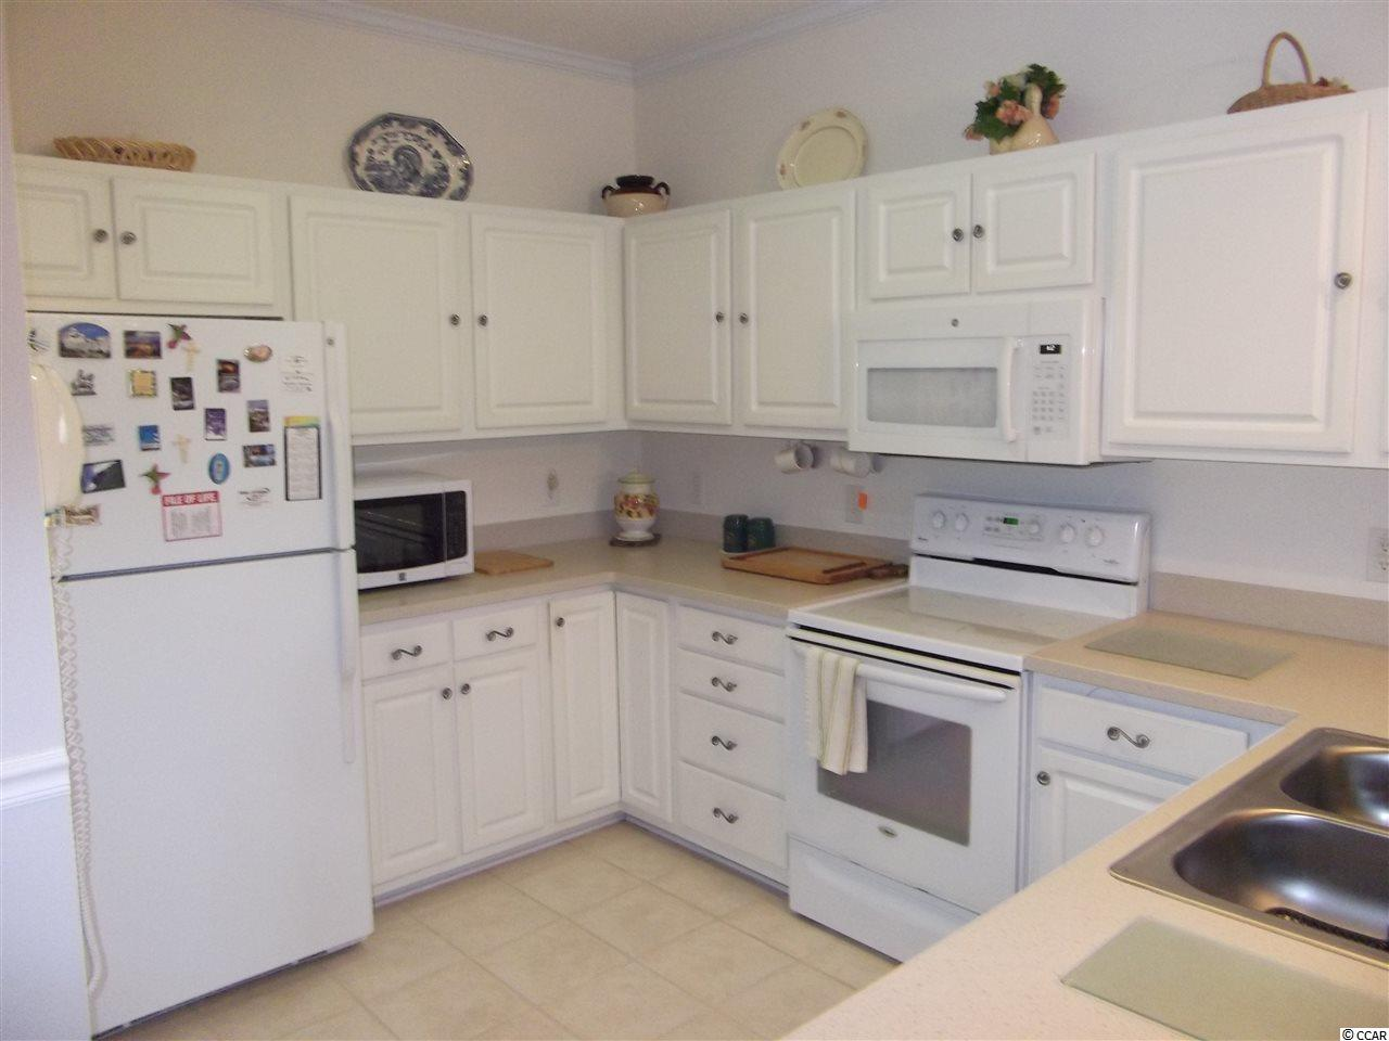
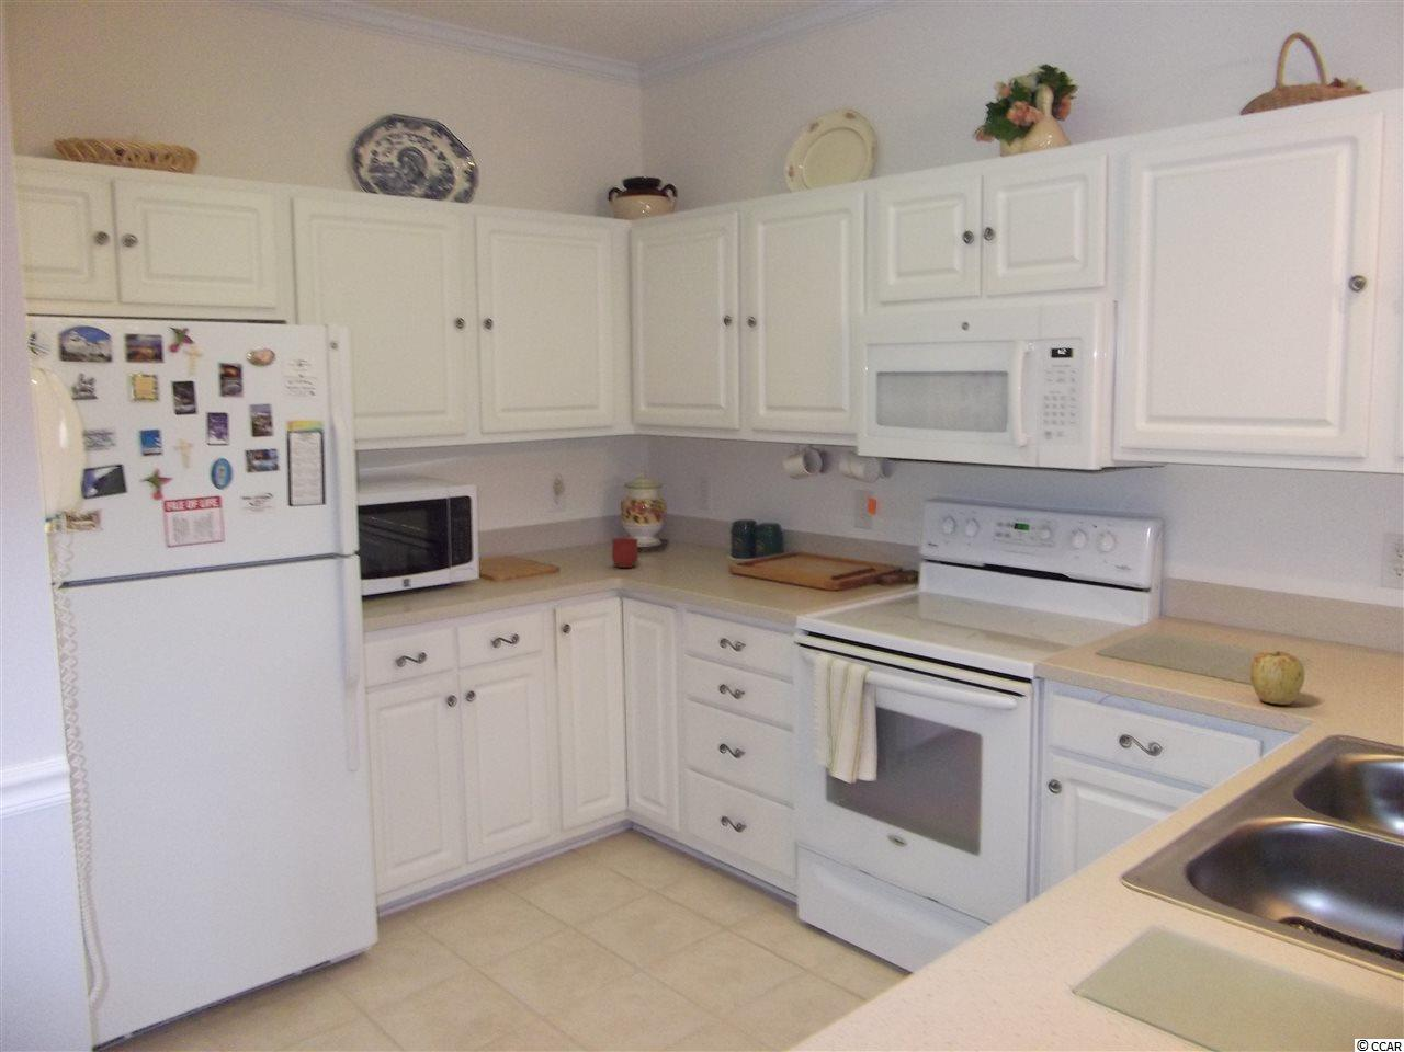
+ mug (628, 553)
+ apple (1277, 676)
